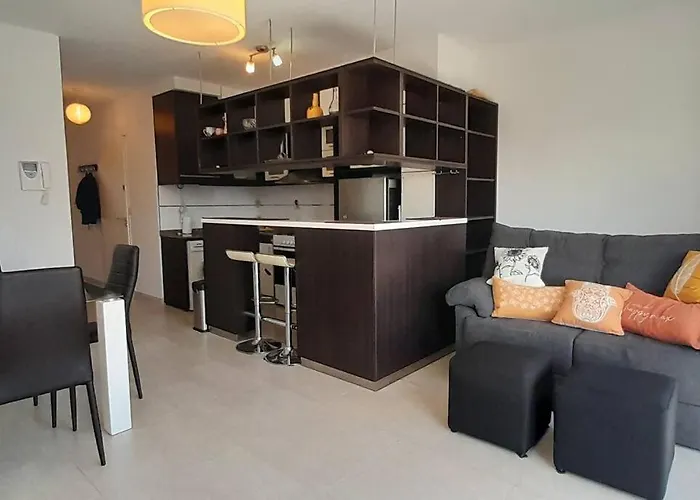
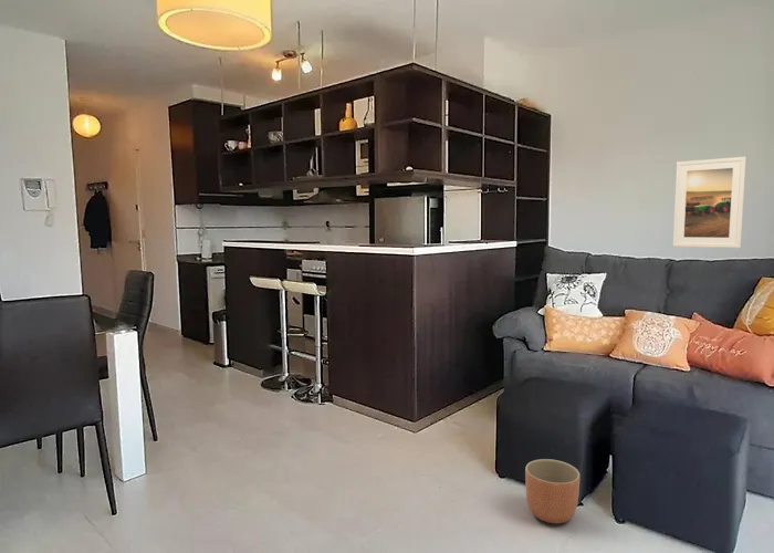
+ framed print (708, 204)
+ planter (552, 492)
